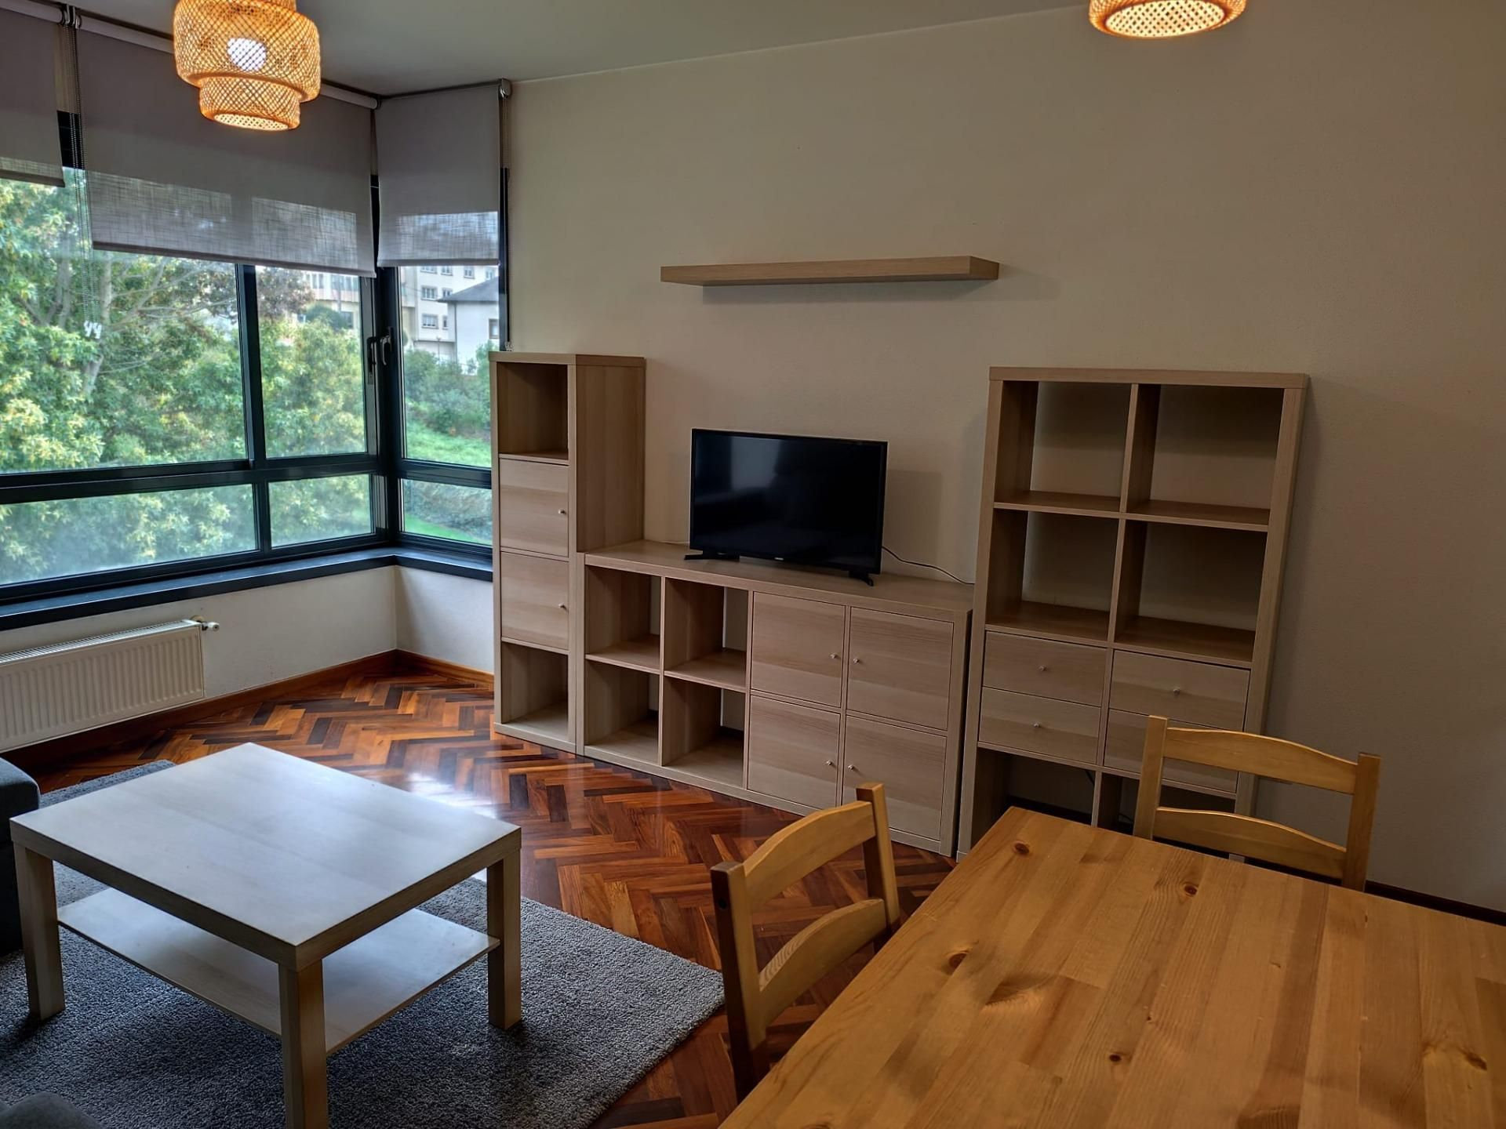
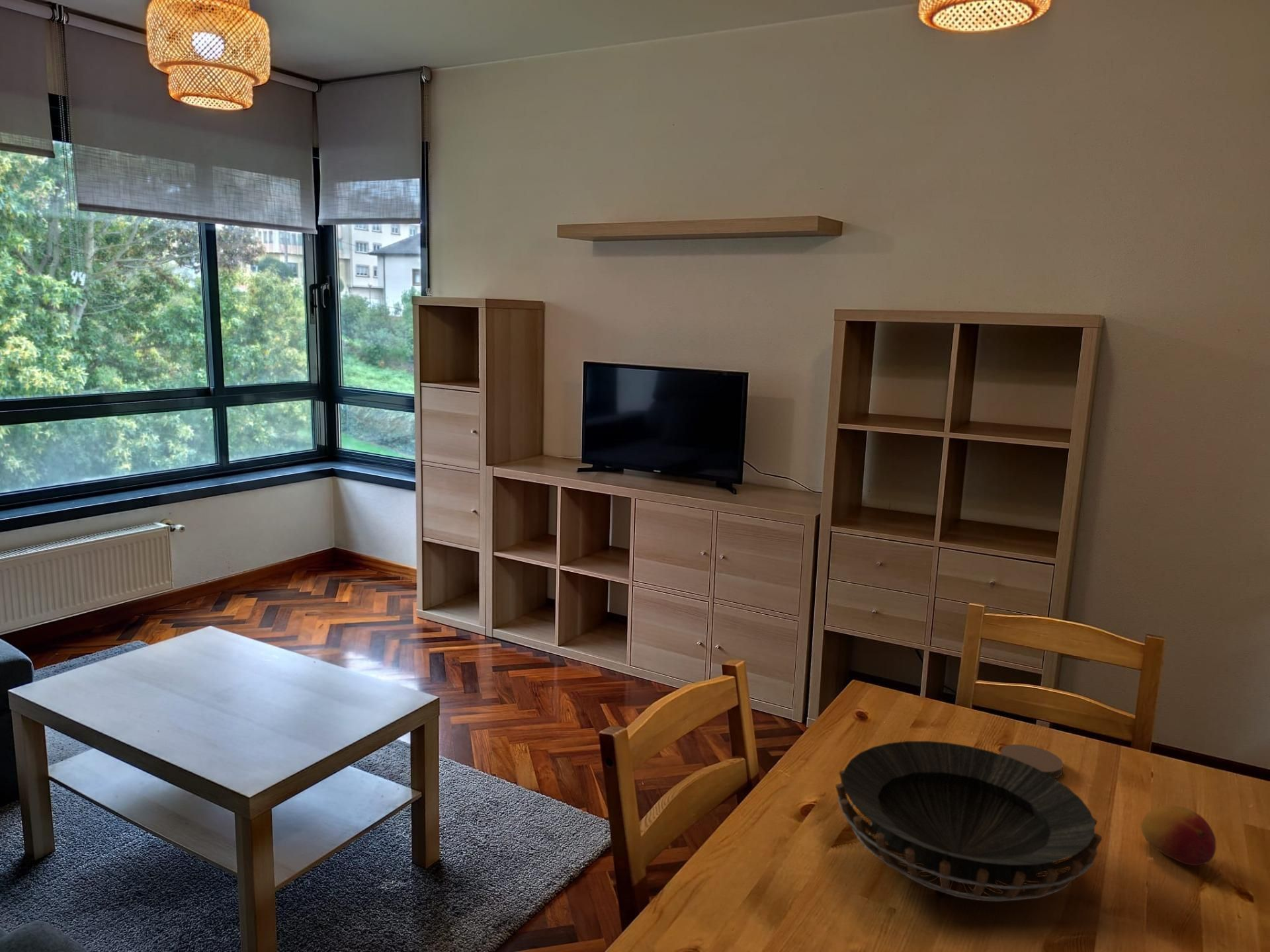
+ decorative bowl (959, 826)
+ fruit (1176, 832)
+ coaster (1031, 761)
